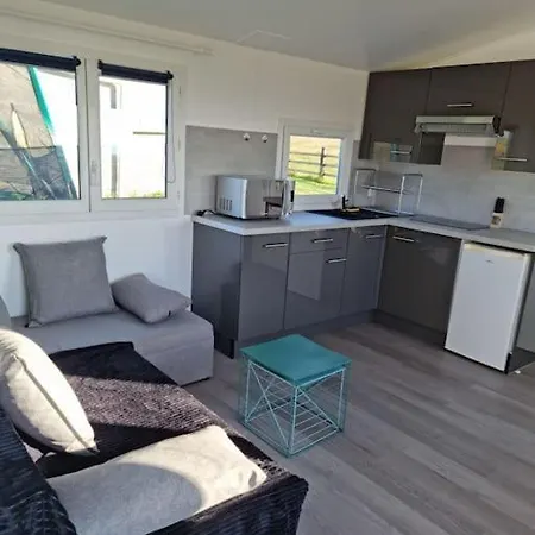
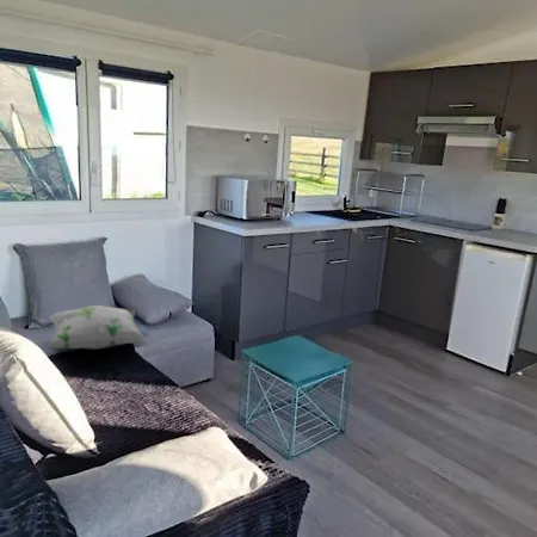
+ decorative pillow (97, 326)
